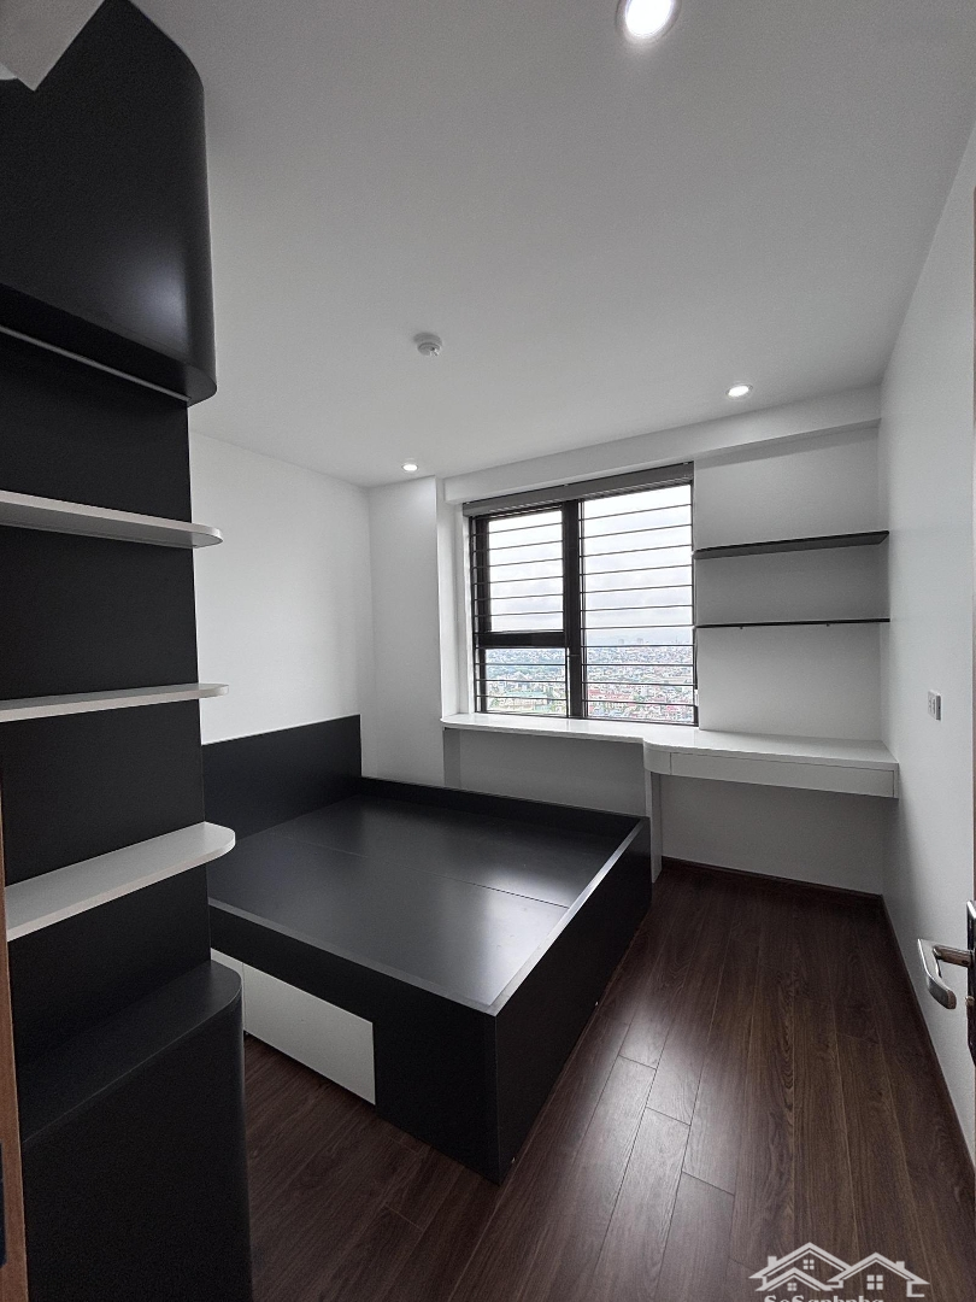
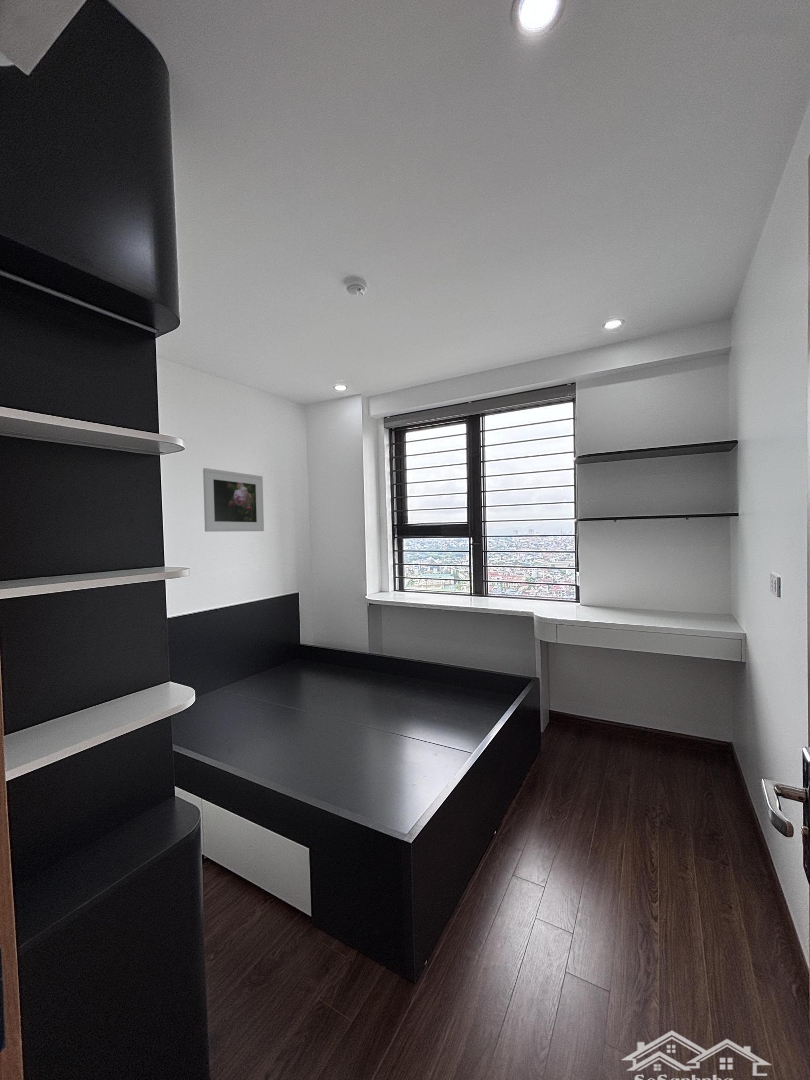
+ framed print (235, 501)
